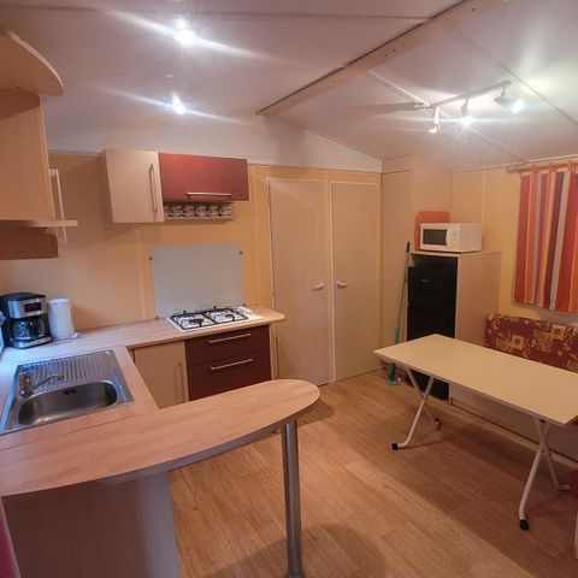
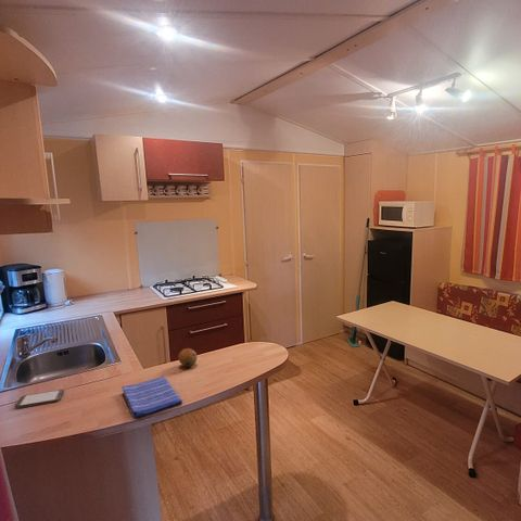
+ dish towel (151, 394)
+ fruit (187, 357)
+ smartphone (40, 398)
